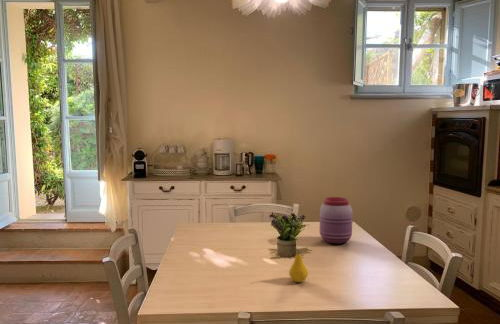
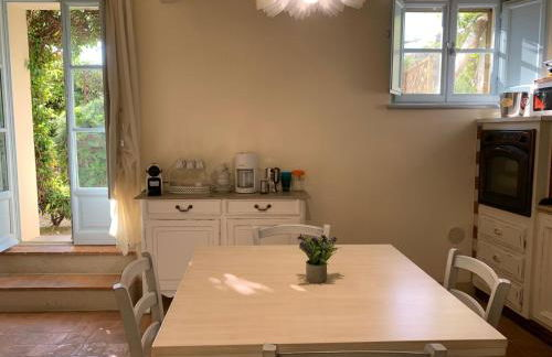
- jar (335, 220)
- fruit (298, 264)
